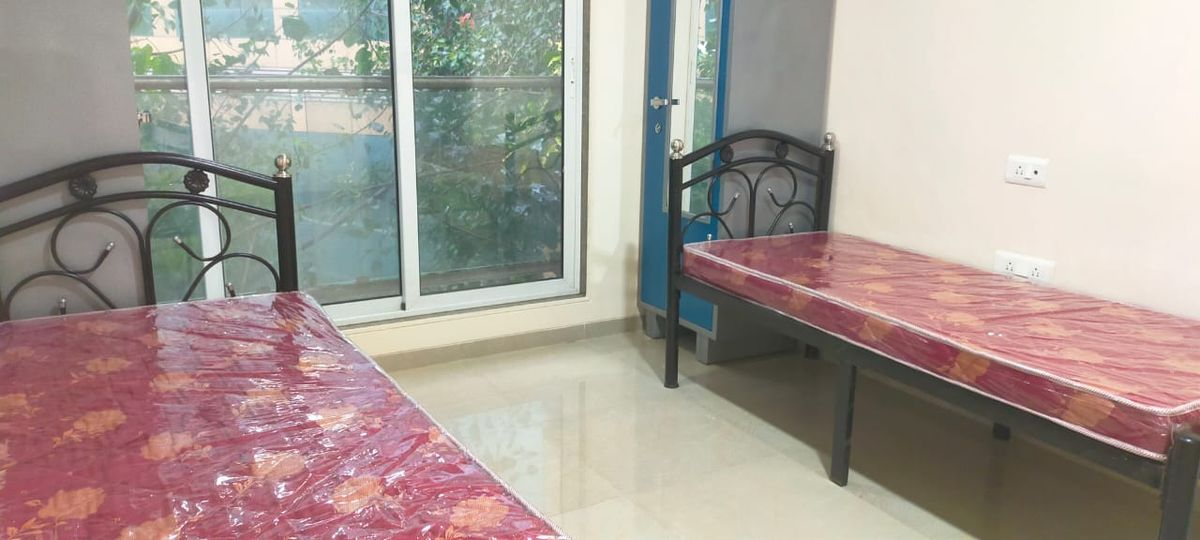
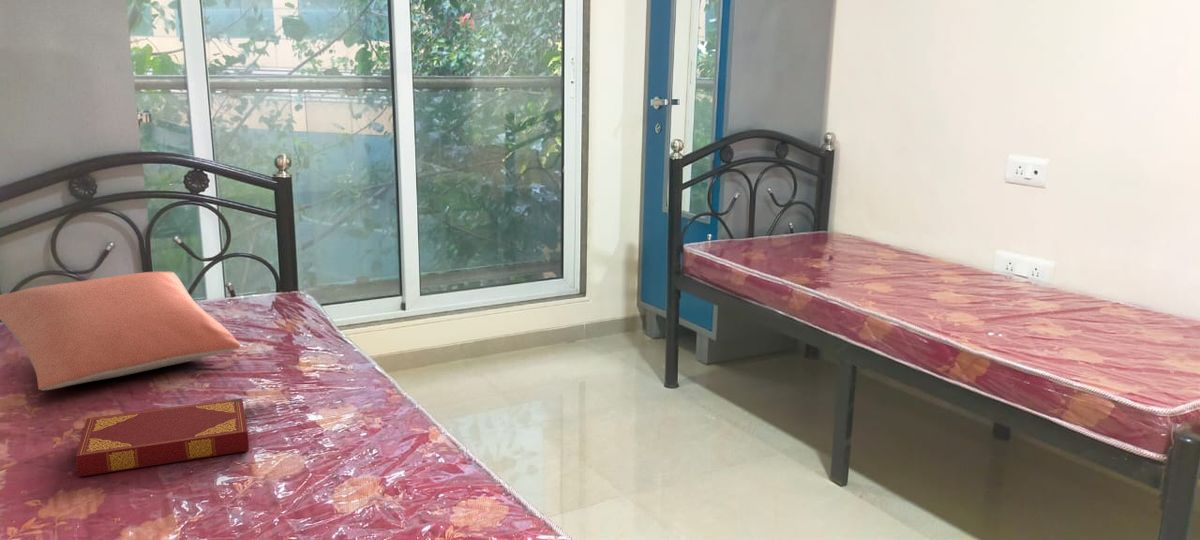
+ pillow (114, 323)
+ hardback book (166, 434)
